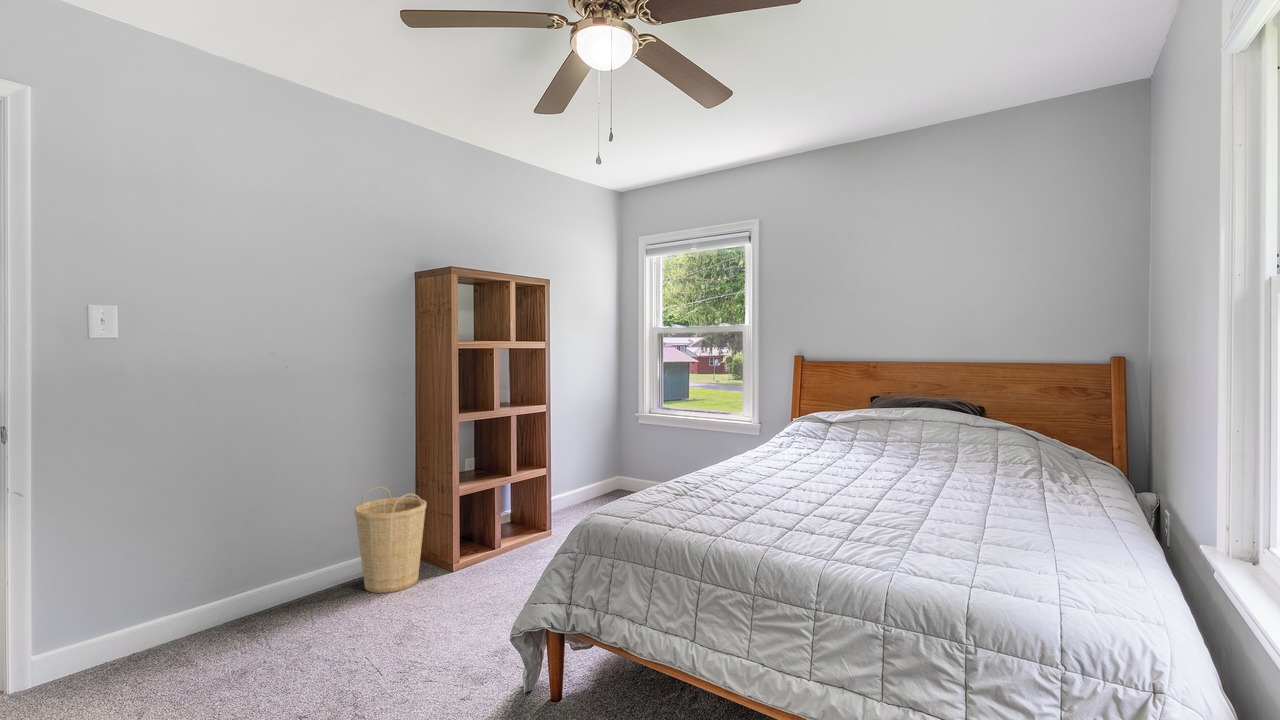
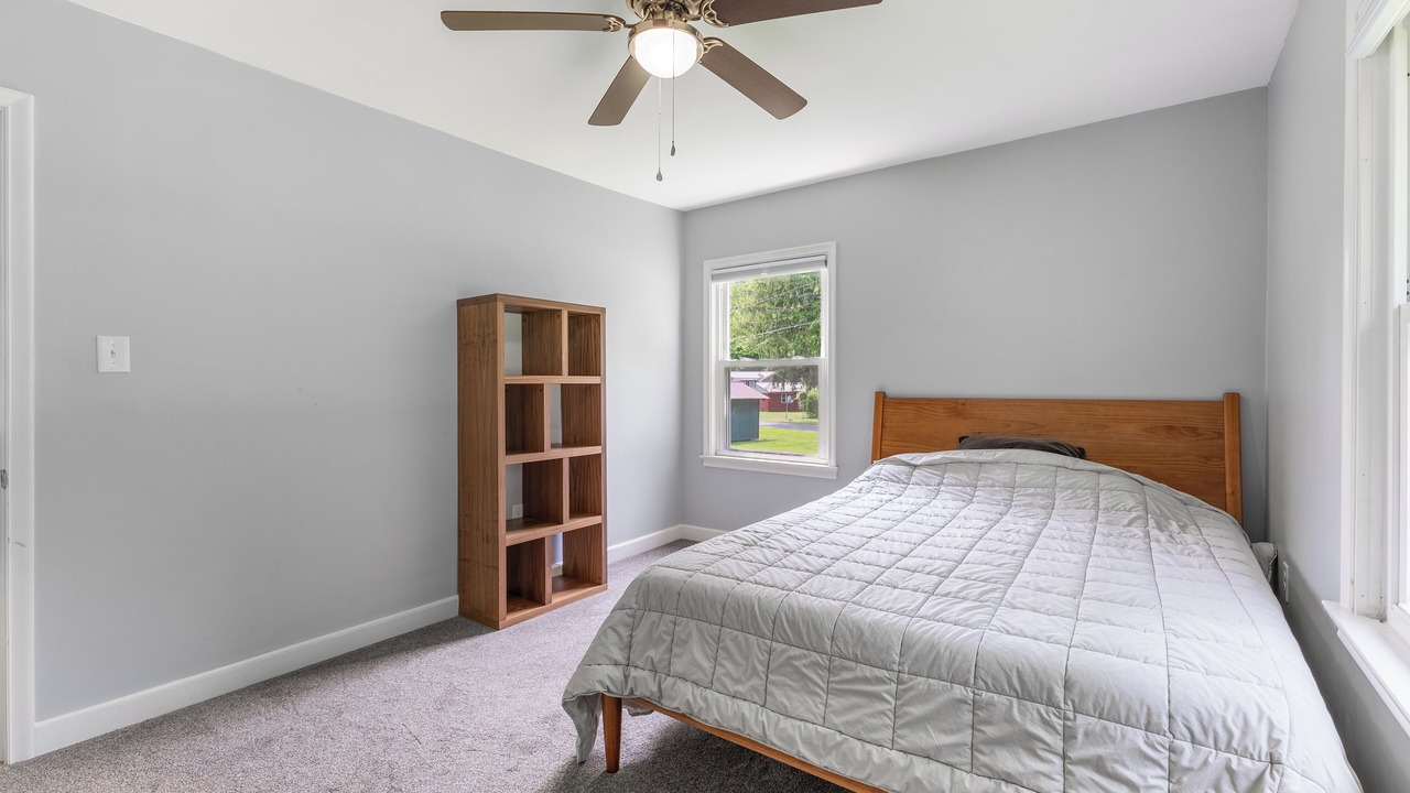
- basket (391, 536)
